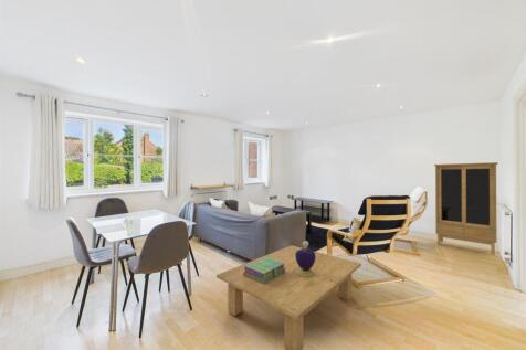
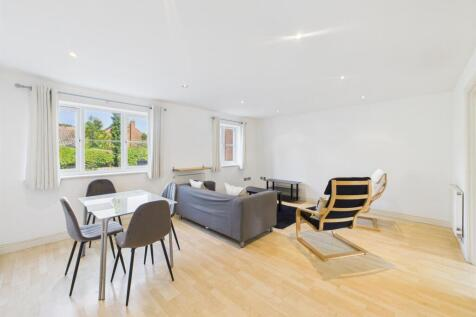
- stack of books (264, 268)
- decorative container (305, 256)
- coffee table (293, 286)
- cupboard (464, 205)
